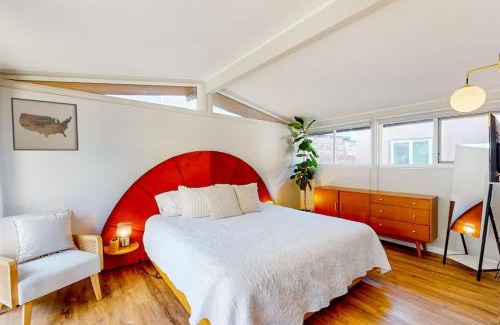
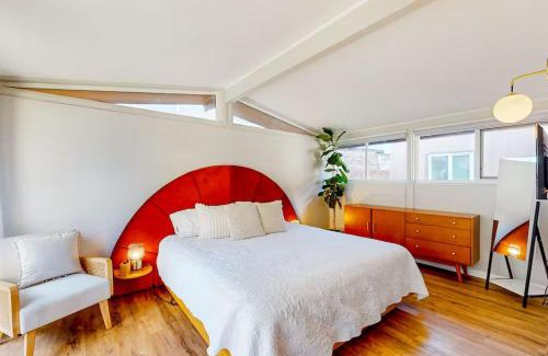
- wall art (47, 126)
